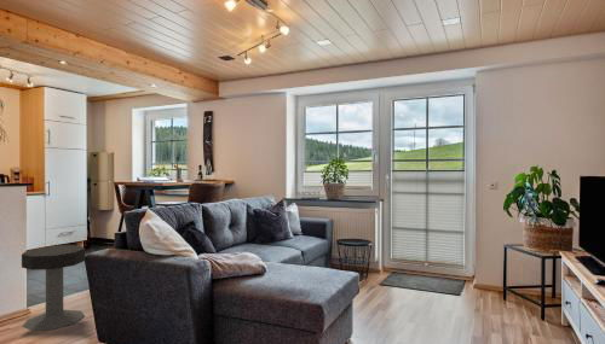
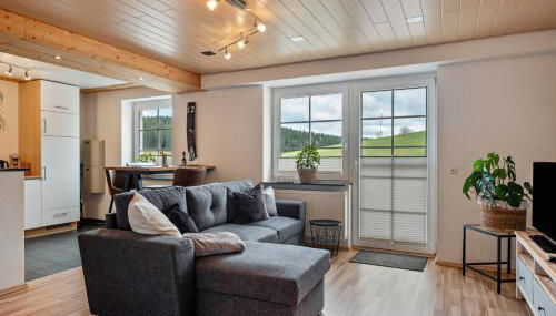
- side table (54, 284)
